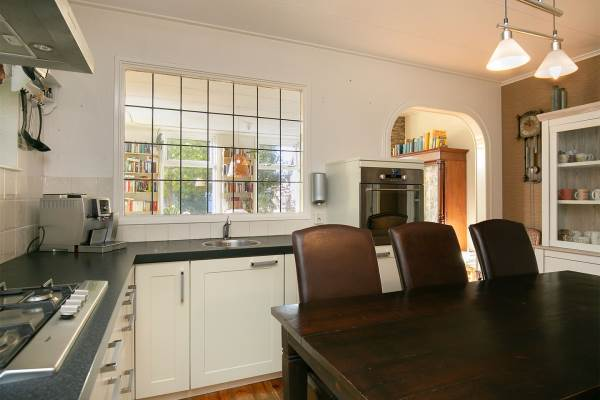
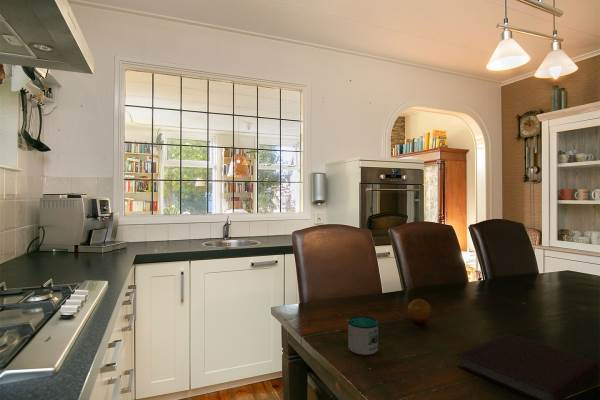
+ mug (365, 334)
+ notebook (526, 364)
+ fruit (419, 311)
